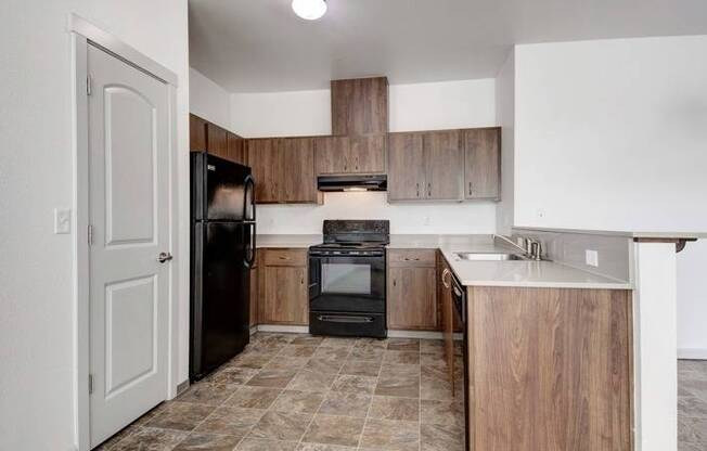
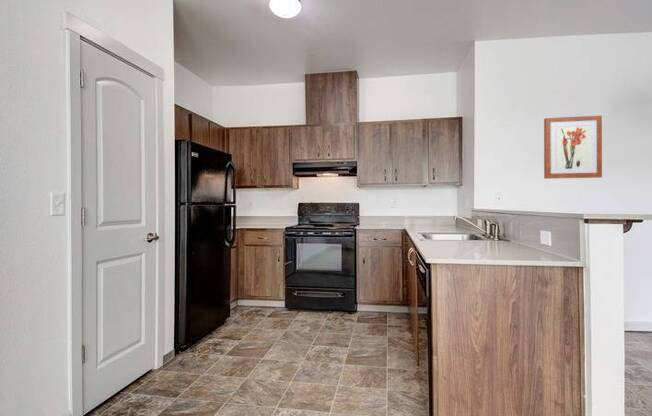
+ wall art (572, 147)
